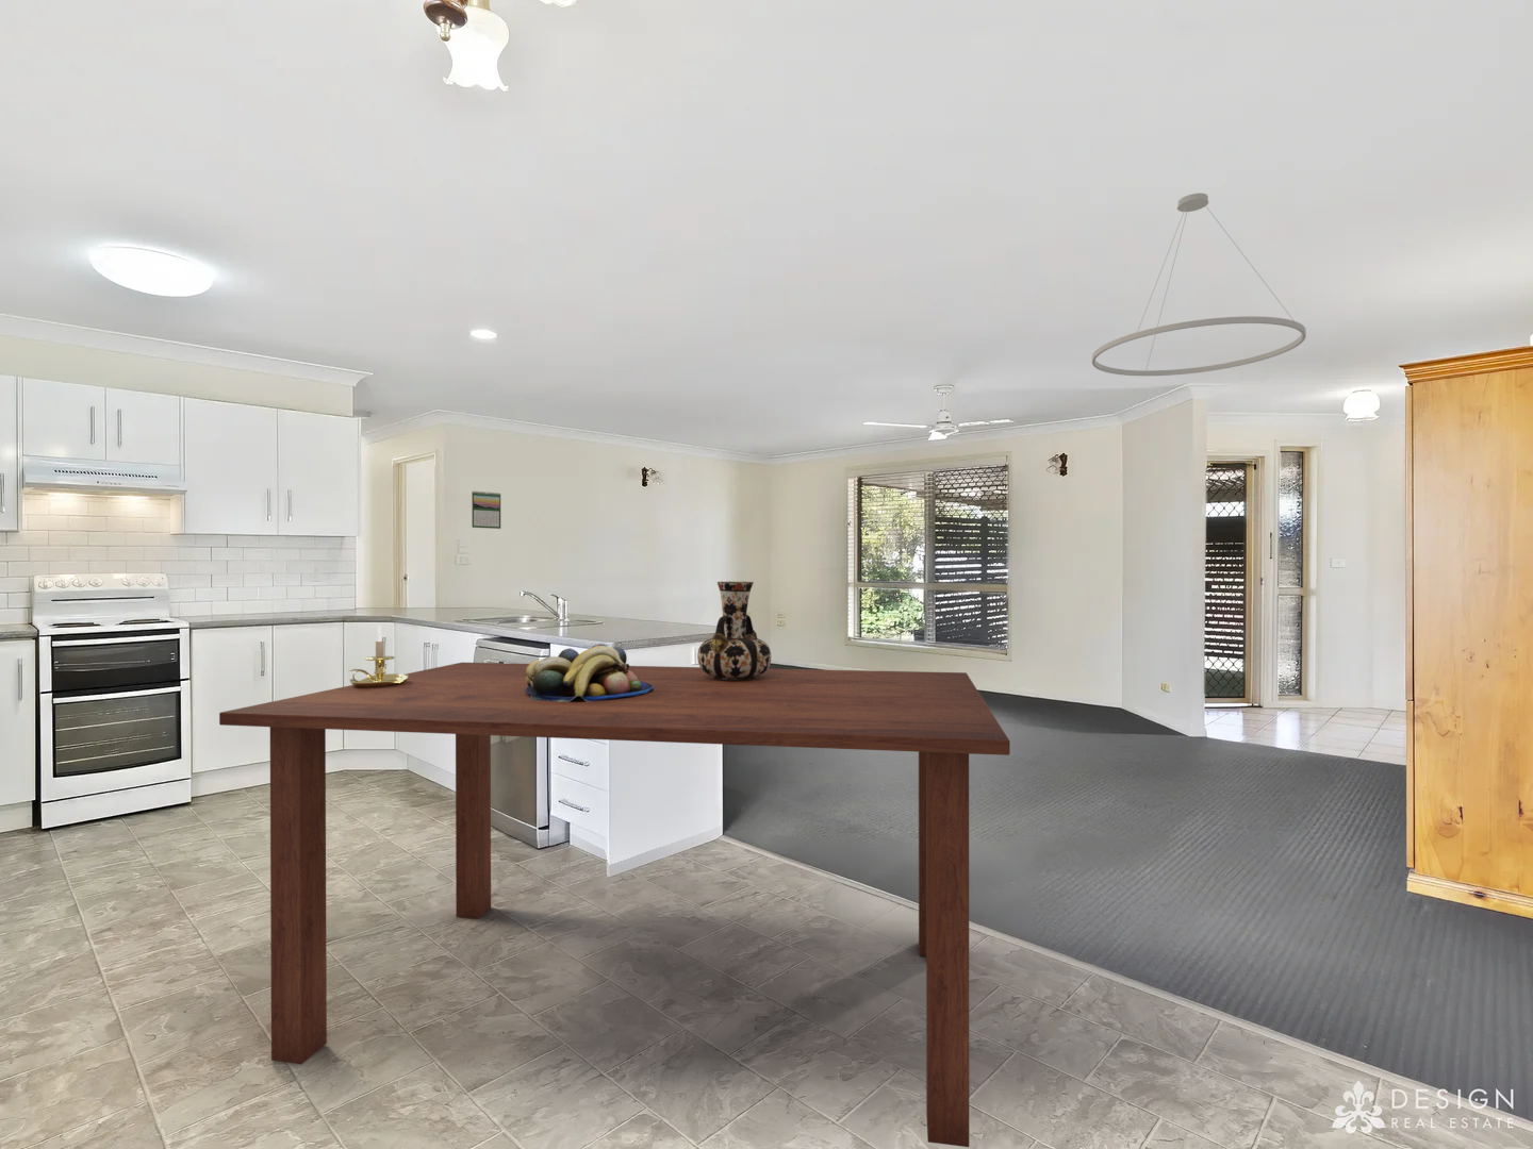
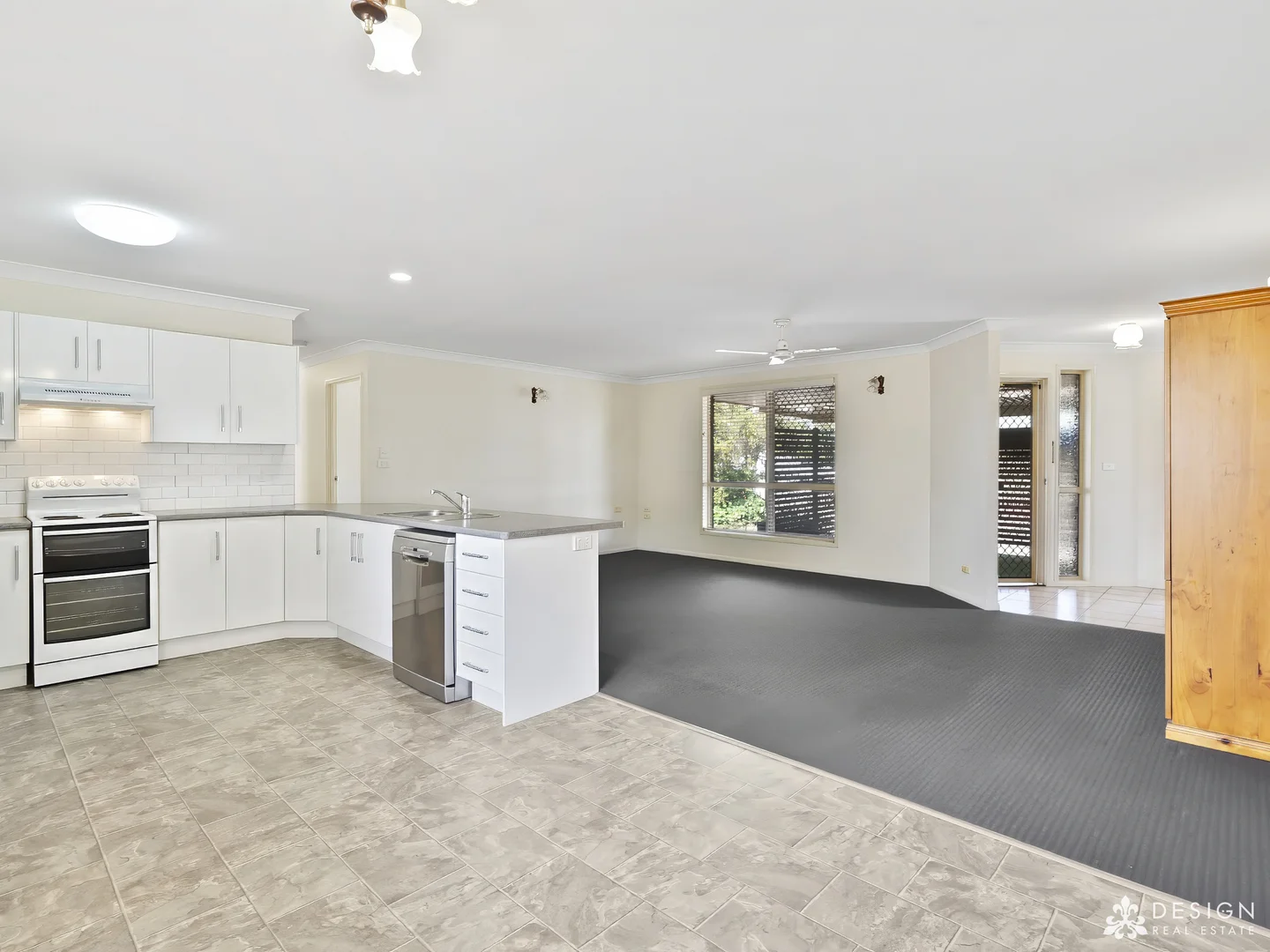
- pendant light (1172, 268)
- vase (734, 629)
- calendar (486, 509)
- candle holder (375, 654)
- fruit bowl (590, 667)
- dining table (665, 741)
